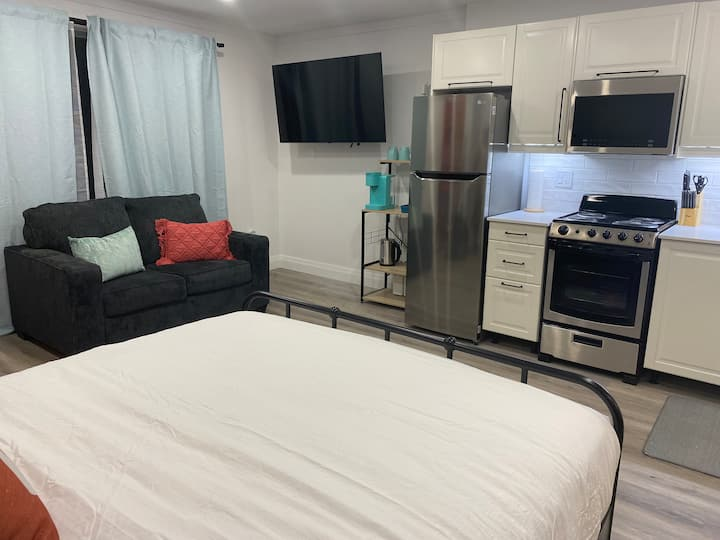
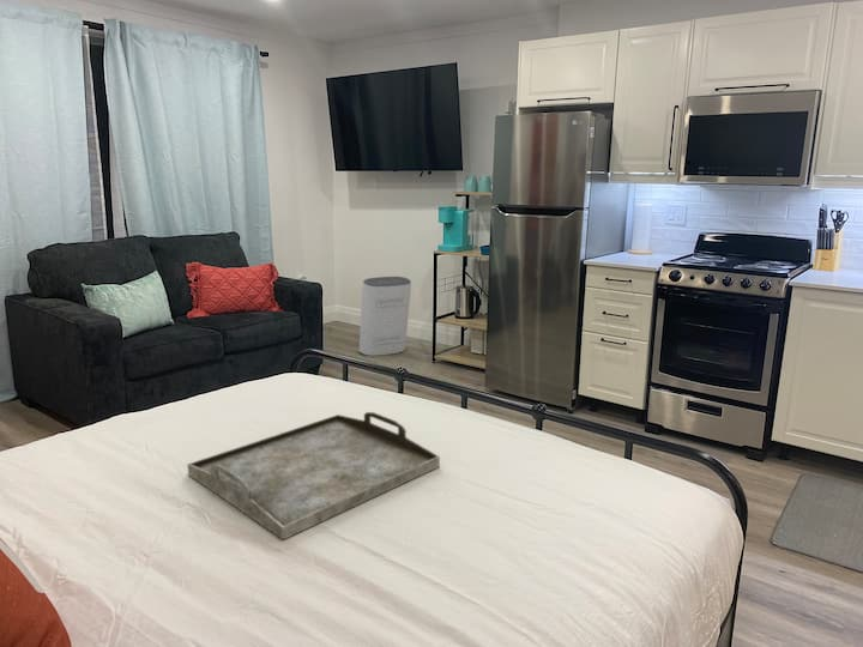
+ serving tray (315, 455)
+ water heater (385, 315)
